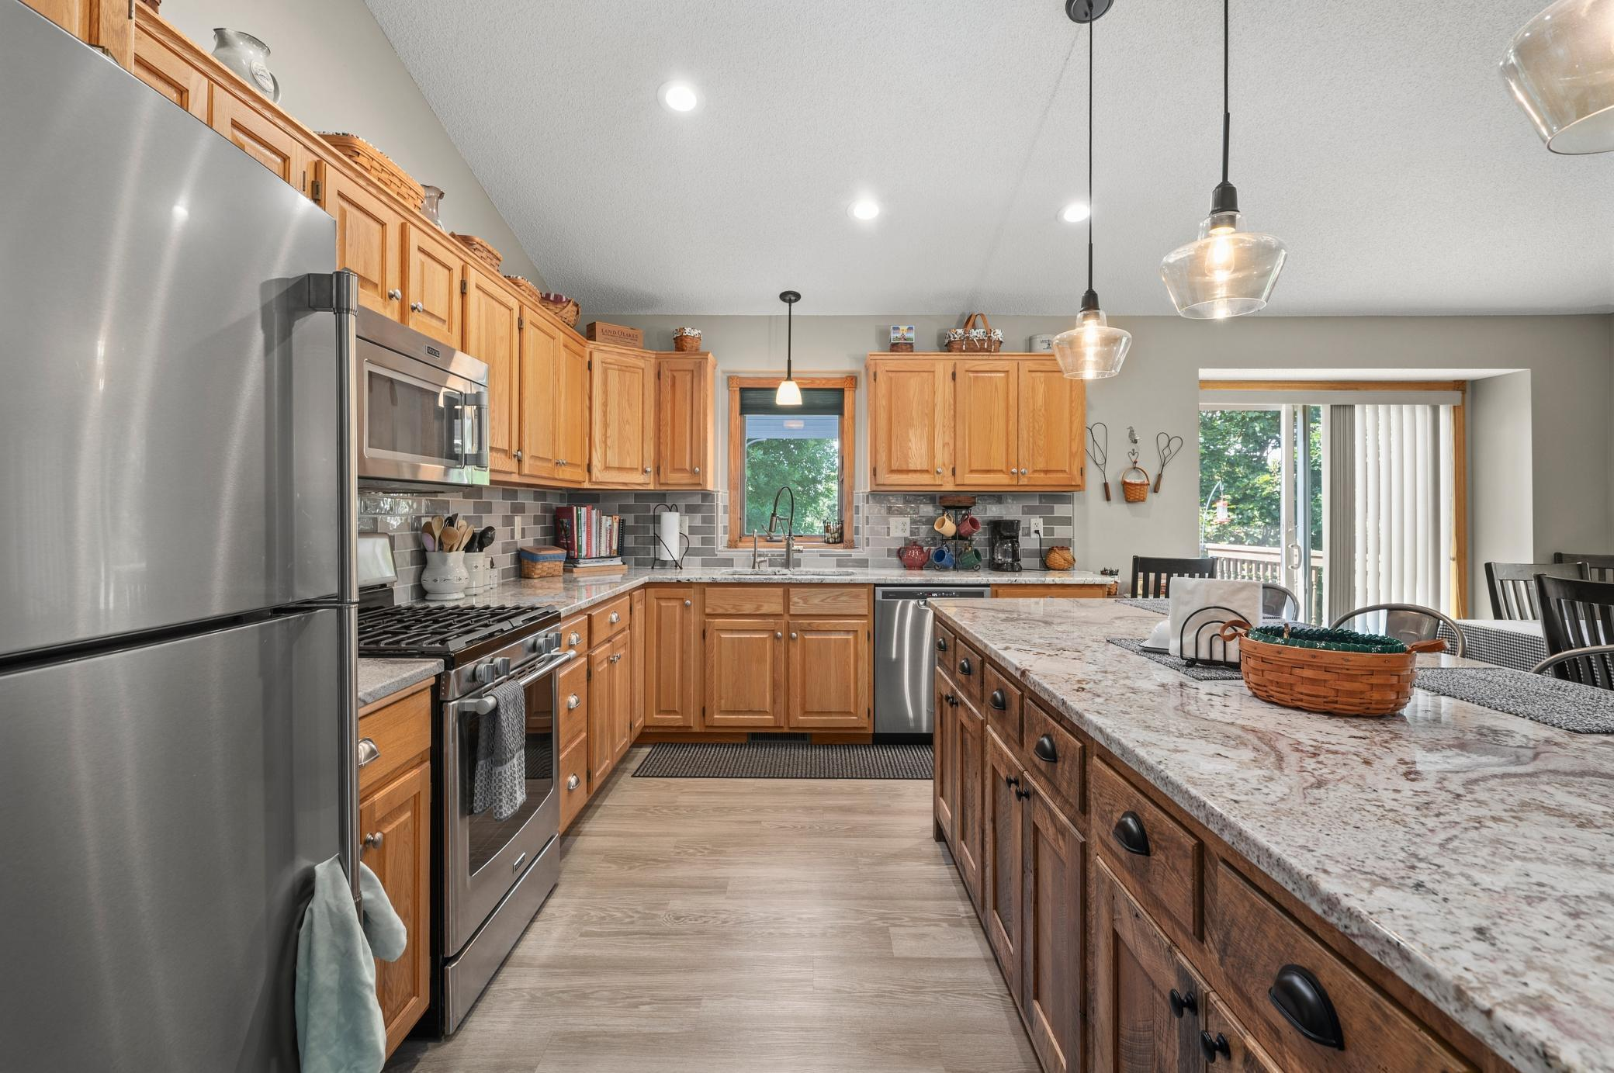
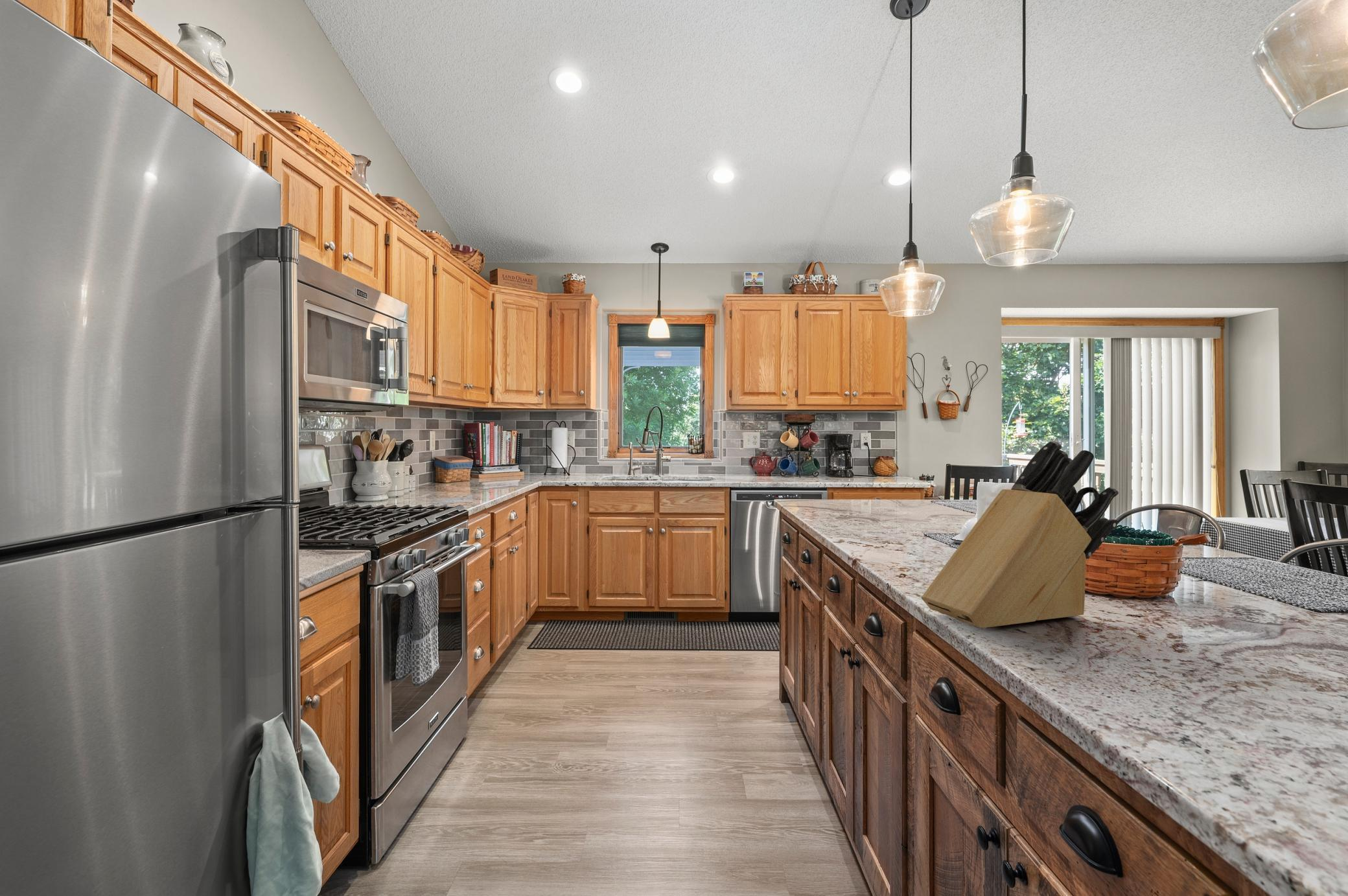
+ knife block (1023, 527)
